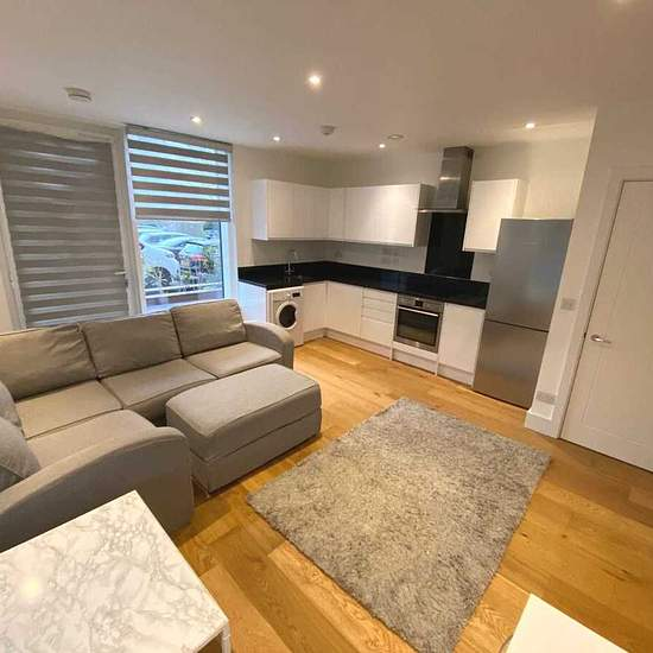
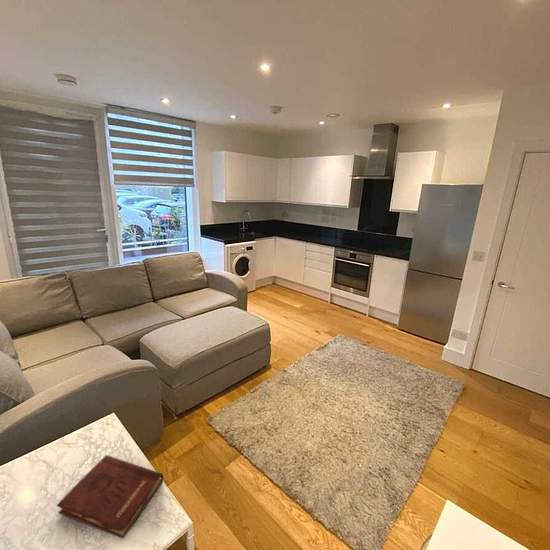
+ hardback book (113, 491)
